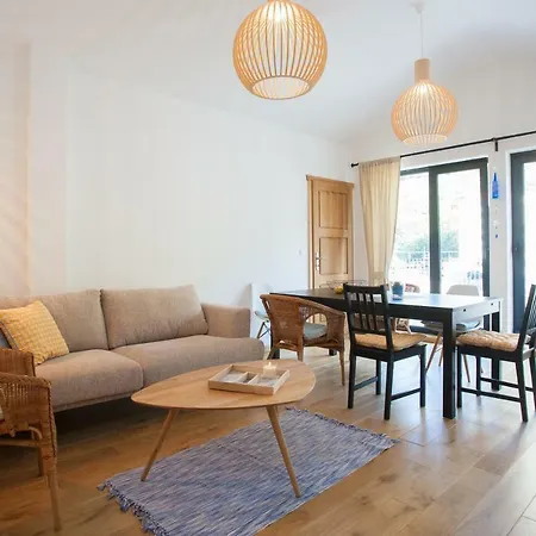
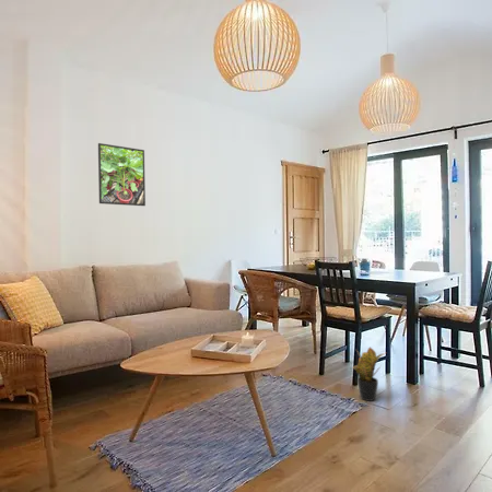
+ potted plant (367, 370)
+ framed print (122, 175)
